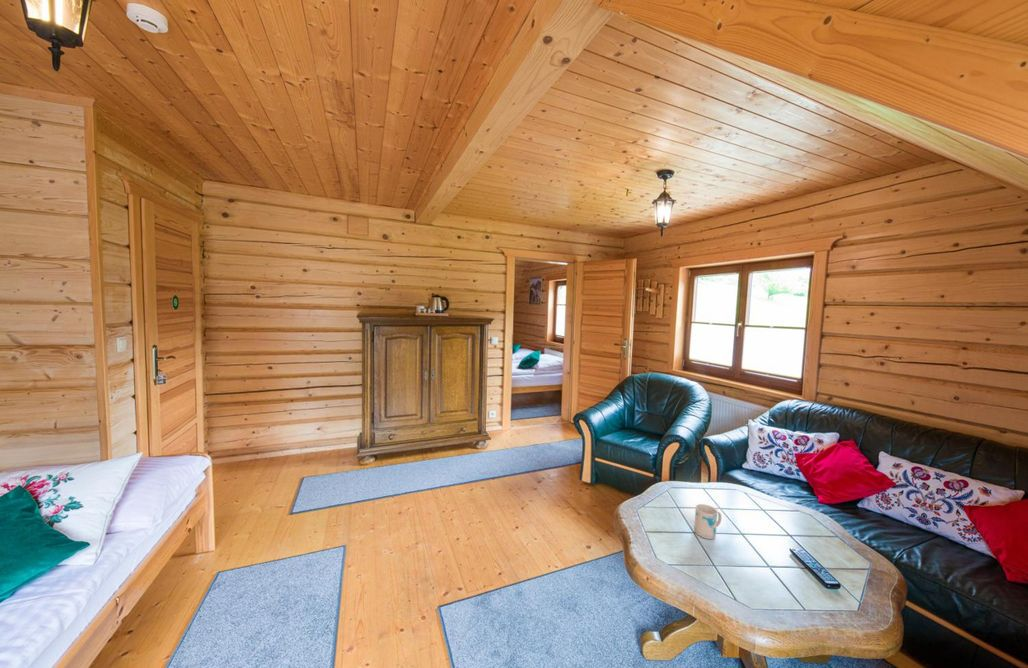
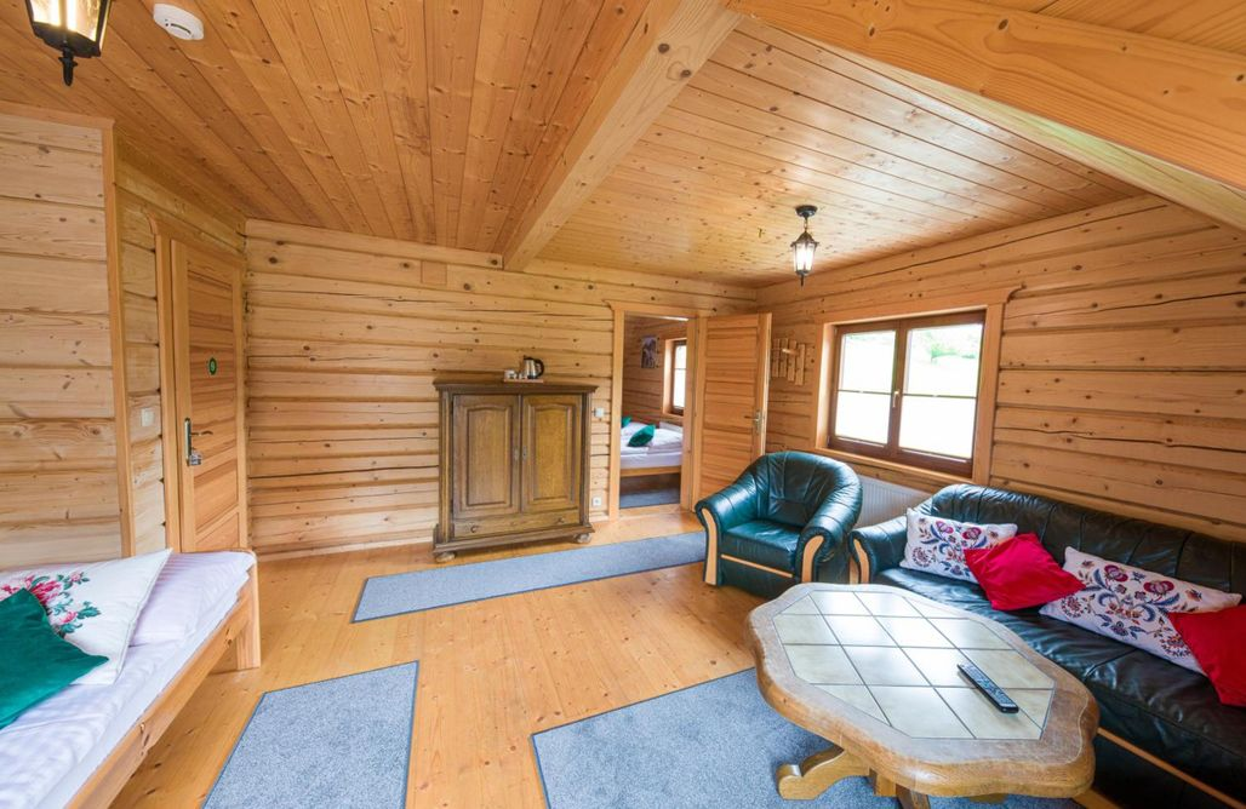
- mug (709, 520)
